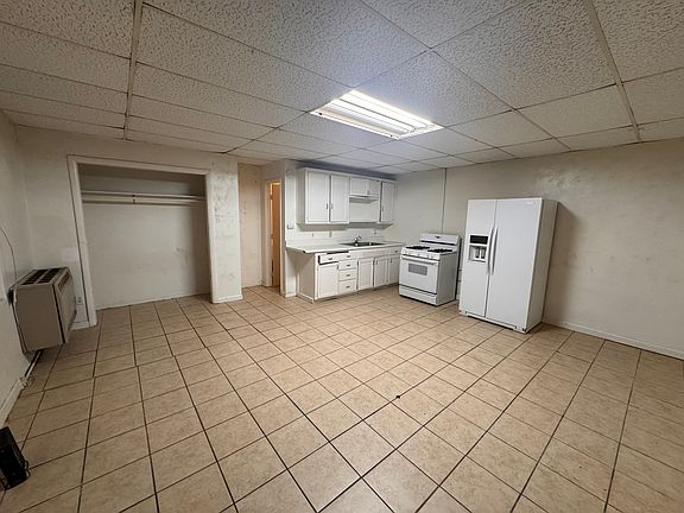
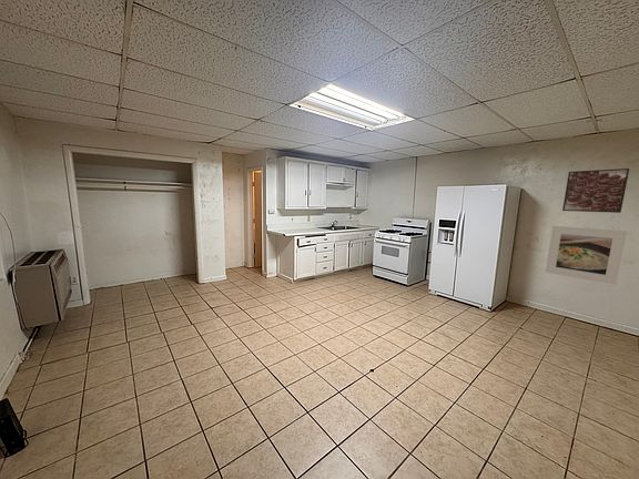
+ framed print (594, 191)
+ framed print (582, 253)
